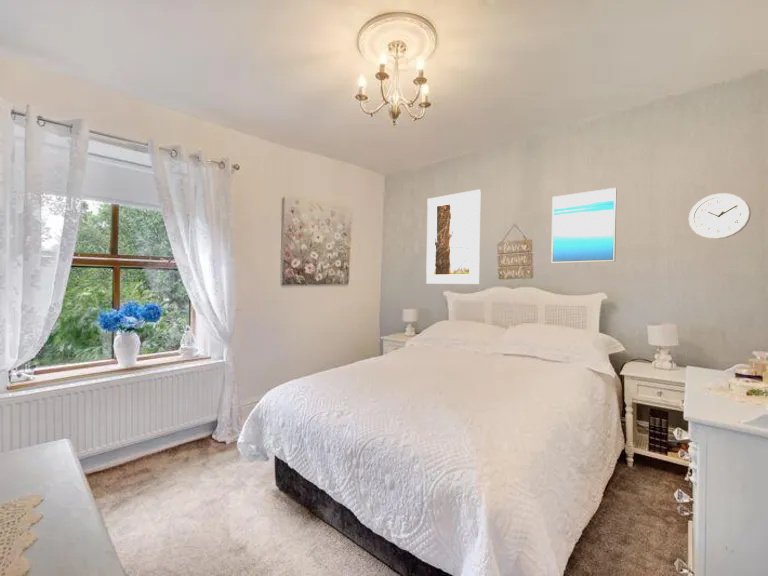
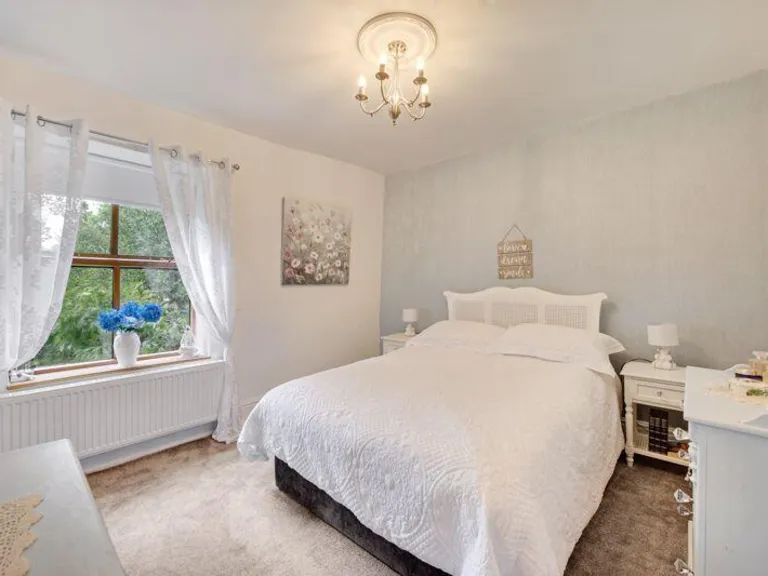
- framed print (452, 239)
- wall clock (718, 216)
- wall art (582, 227)
